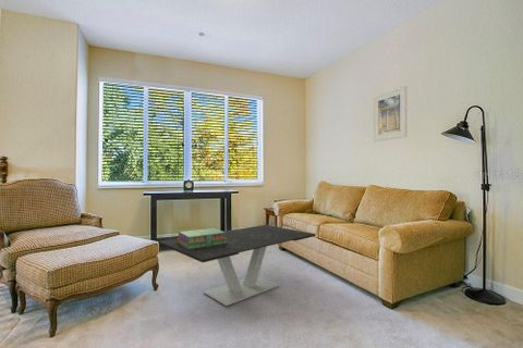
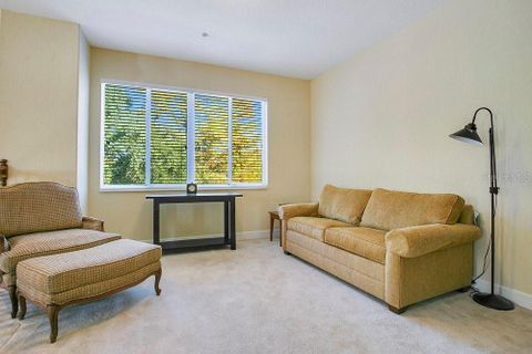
- coffee table (248, 265)
- stack of books (202, 237)
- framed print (388, 115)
